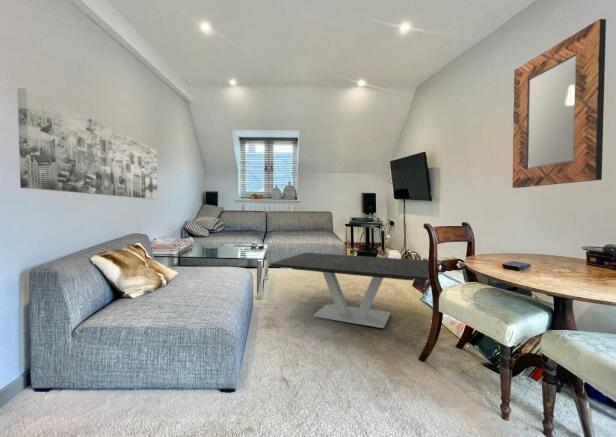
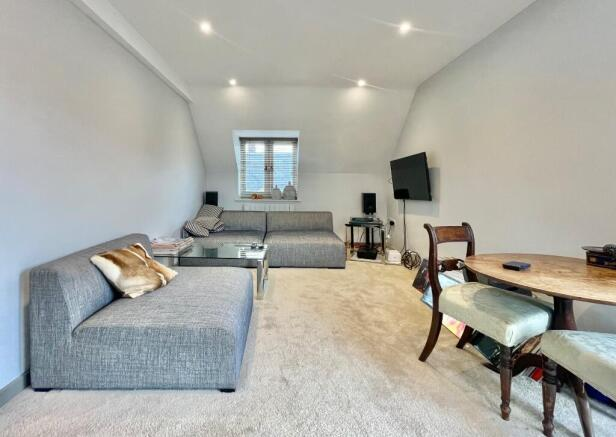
- wall art (111, 162)
- home mirror (551, 117)
- coffee table (342, 293)
